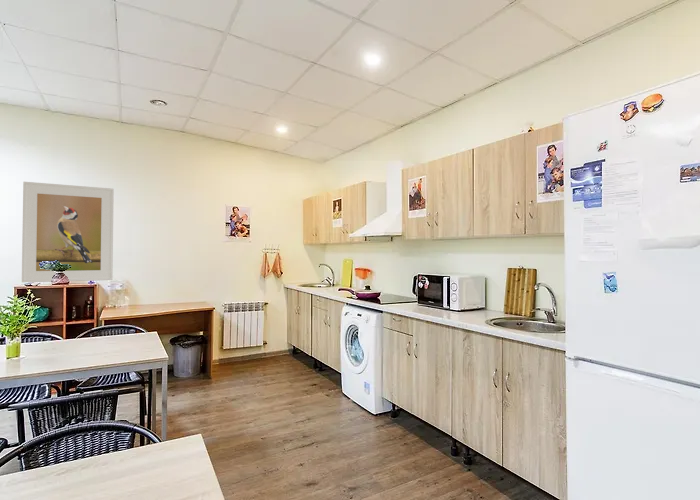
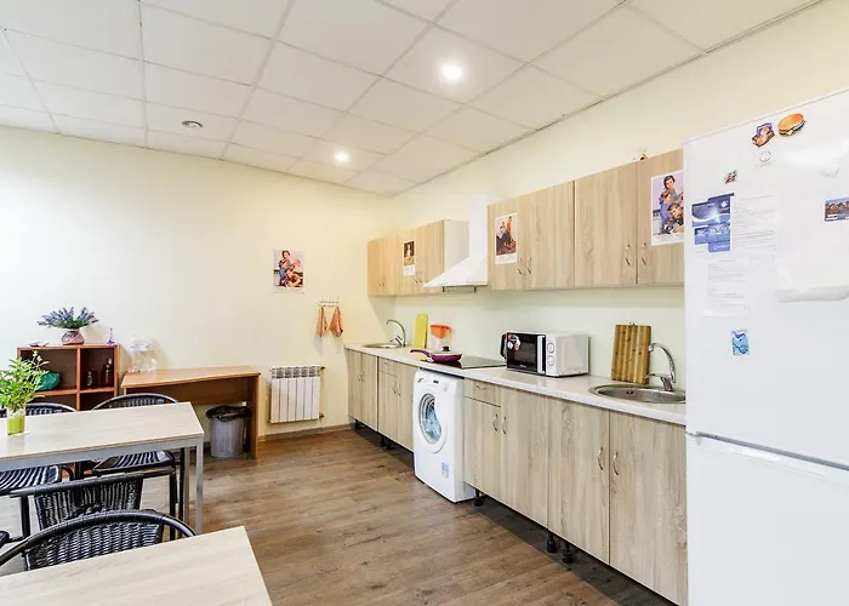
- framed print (70, 233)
